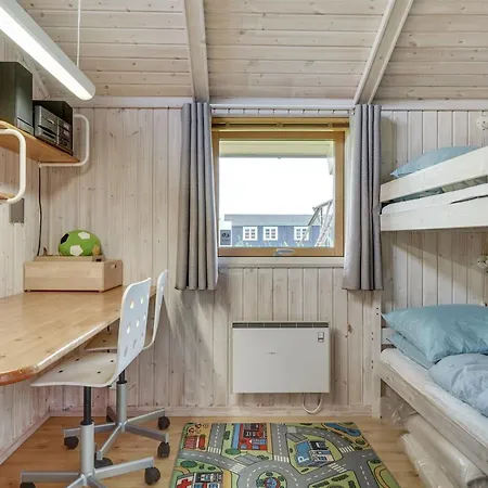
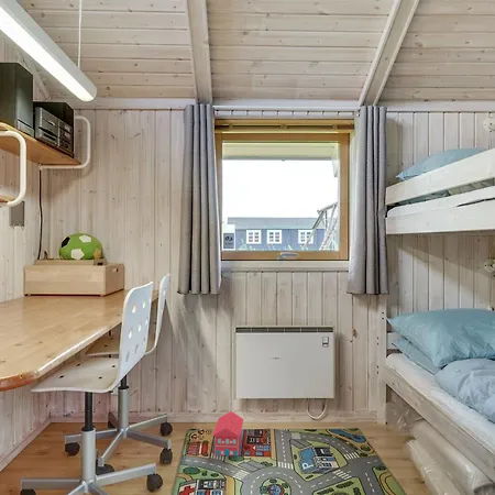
+ toy house (228, 432)
